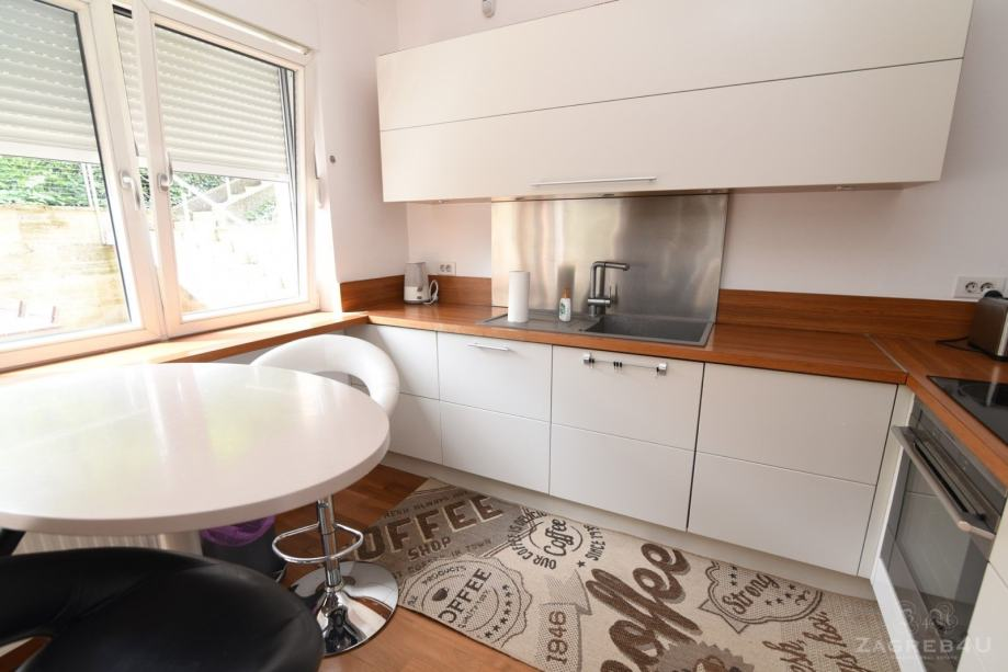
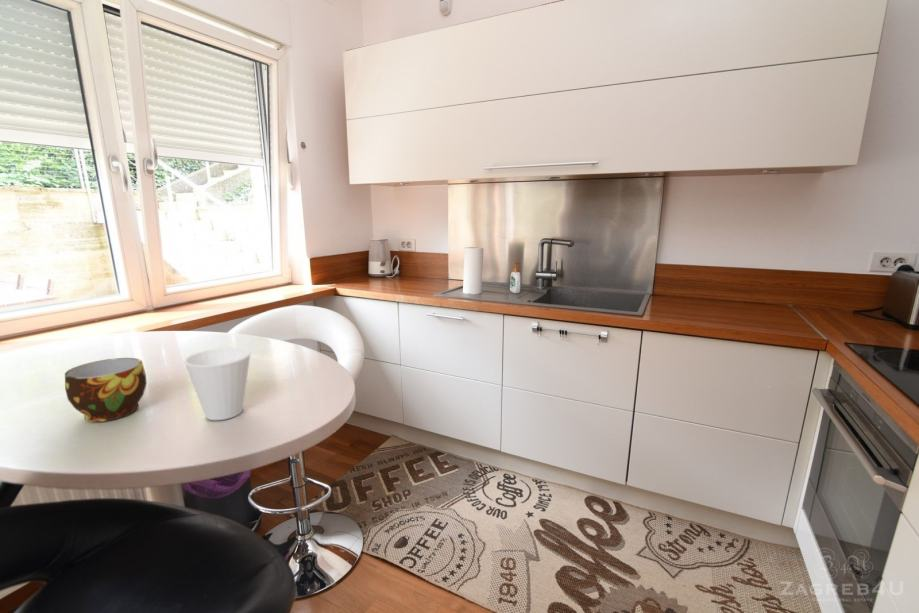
+ cup (221, 384)
+ cup (104, 390)
